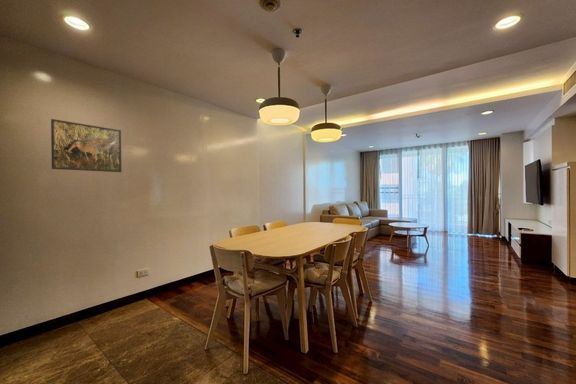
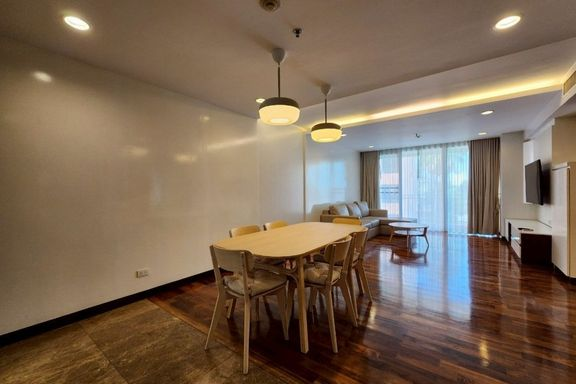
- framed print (89, 147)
